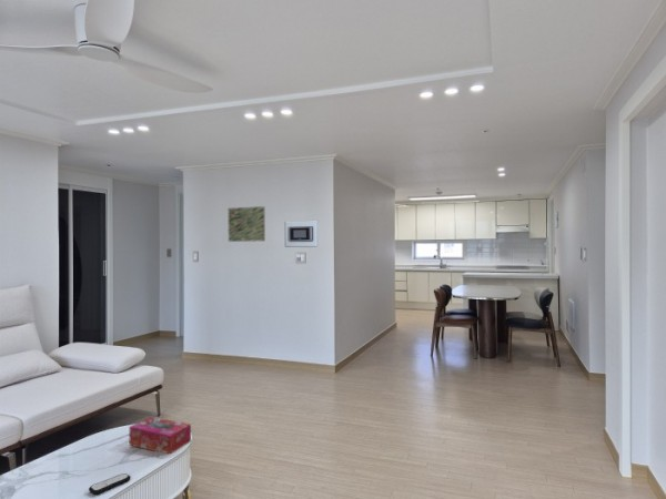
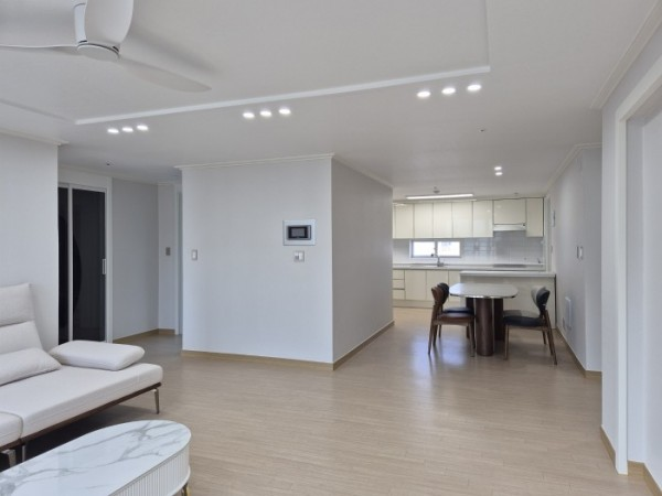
- wall art (245, 224)
- remote control (110, 482)
- tissue box (160, 434)
